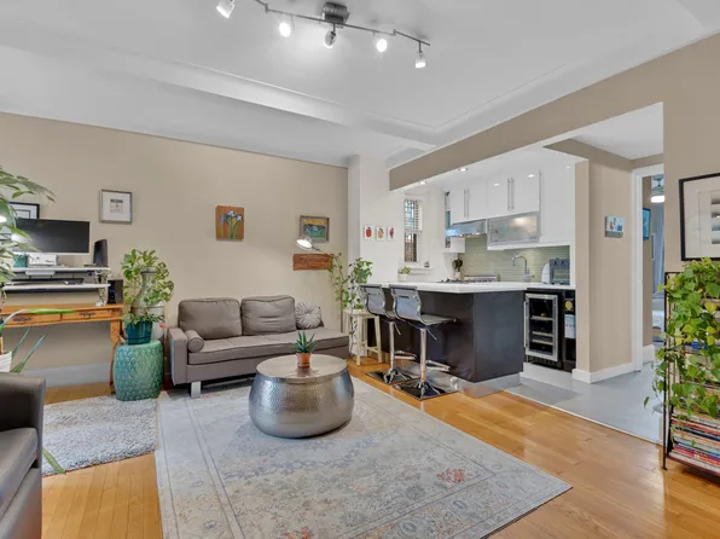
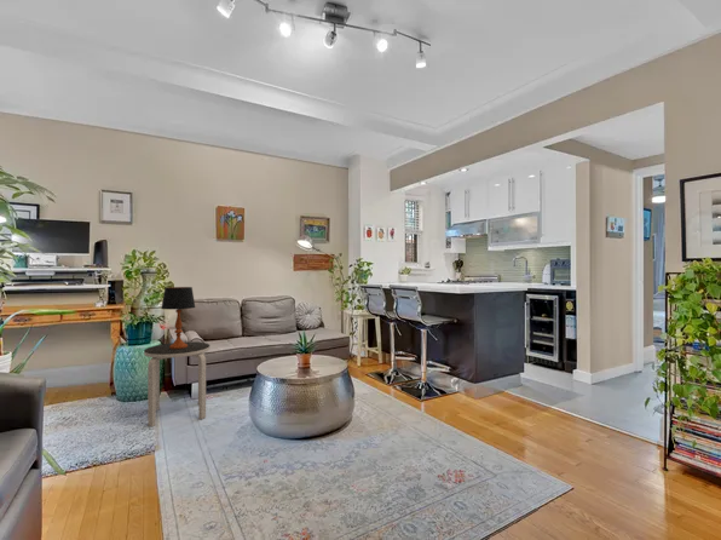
+ side table (158, 380)
+ table lamp (178, 317)
